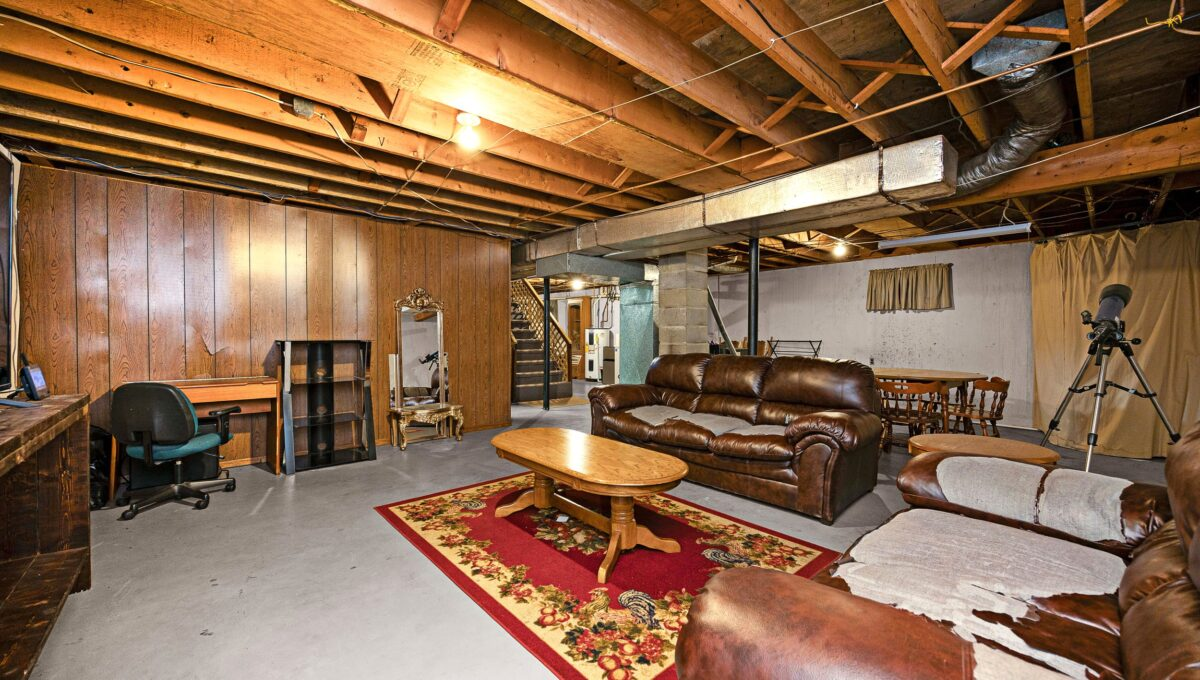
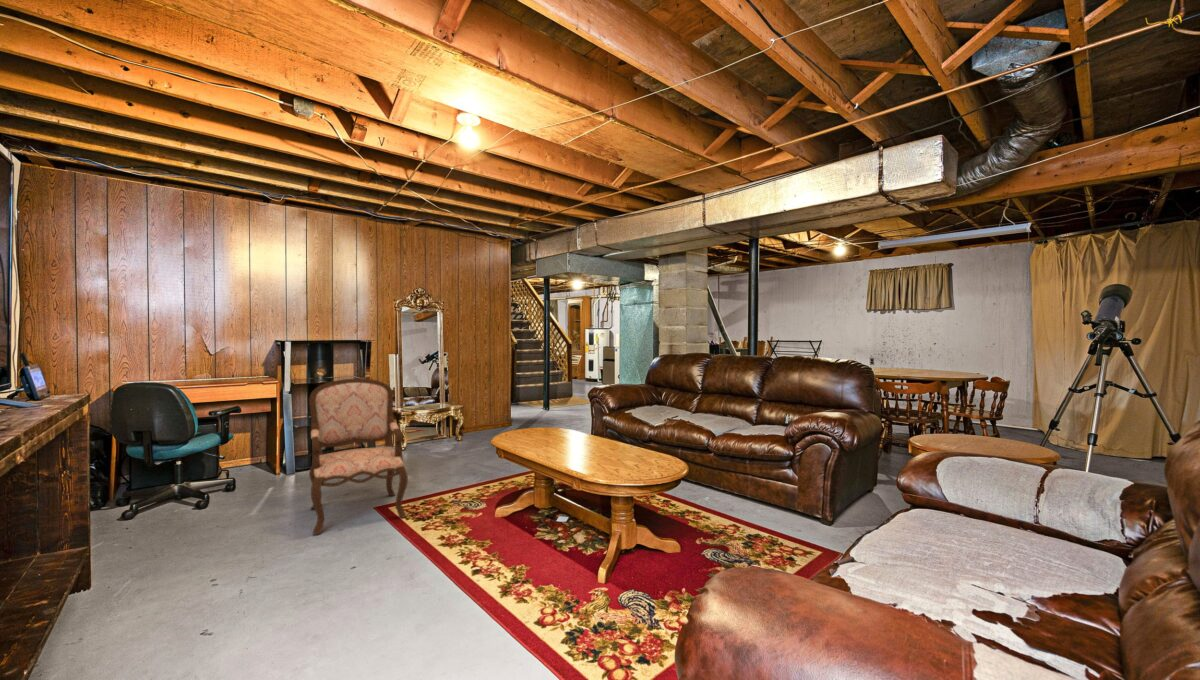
+ armchair (357, 449)
